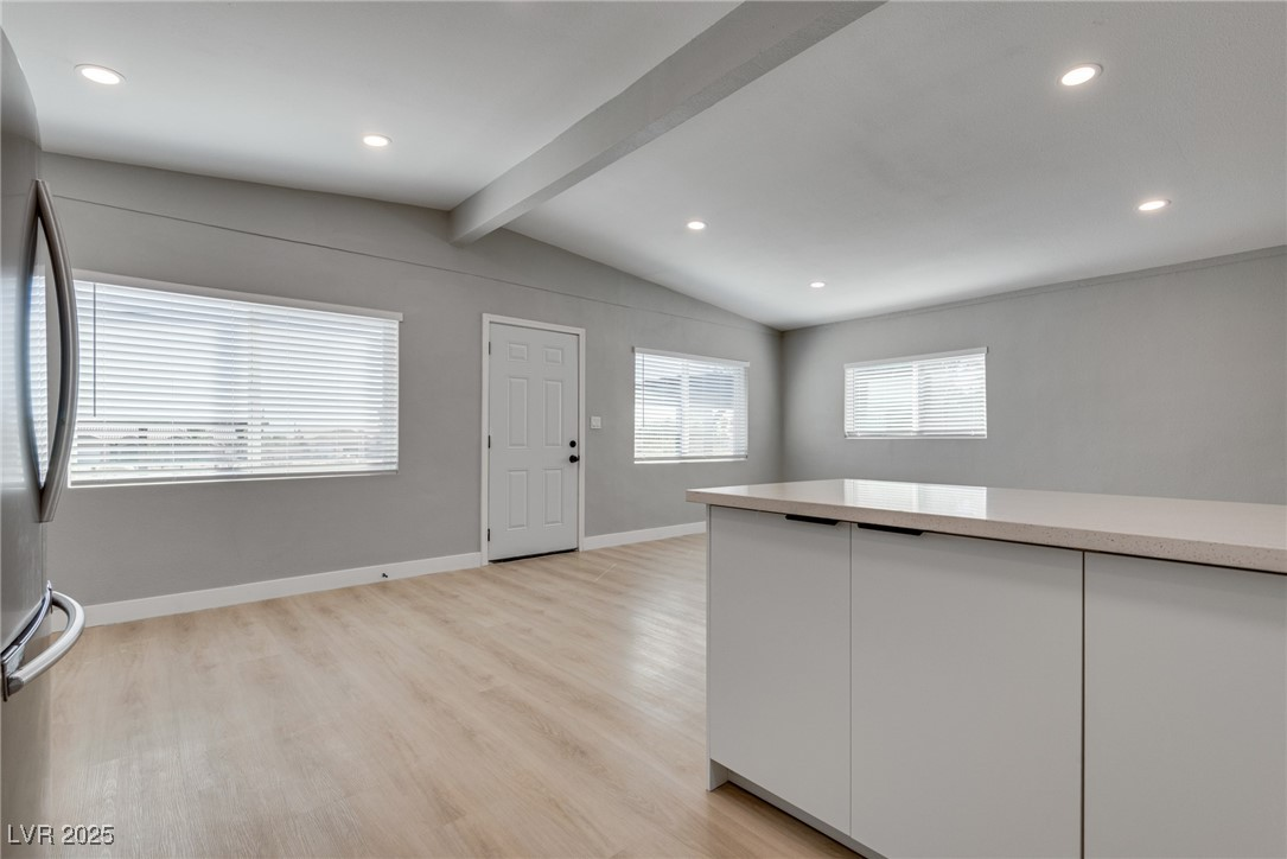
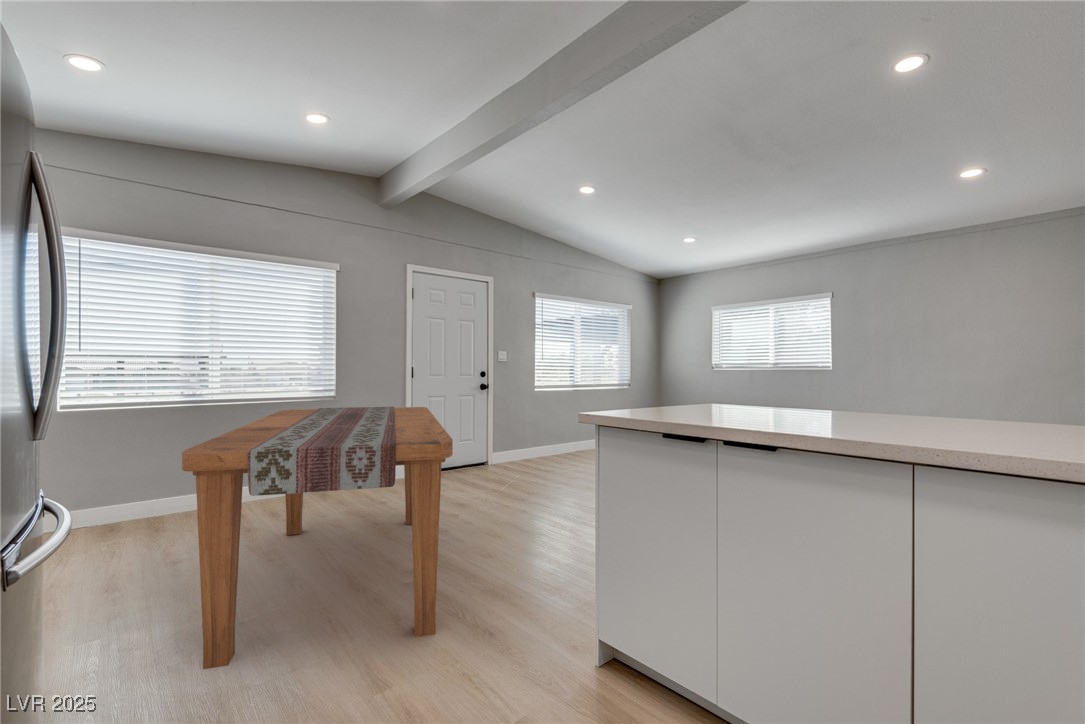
+ dining table (345, 489)
